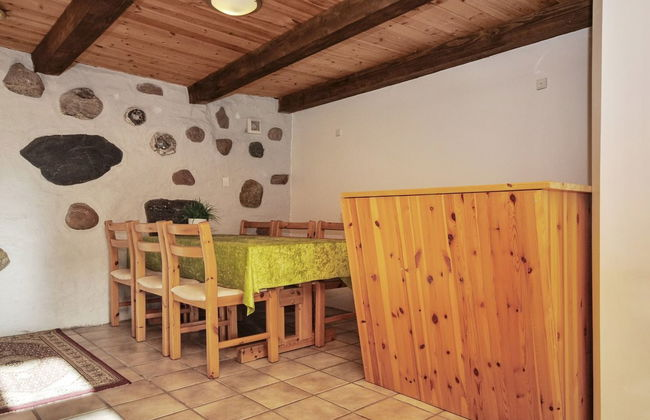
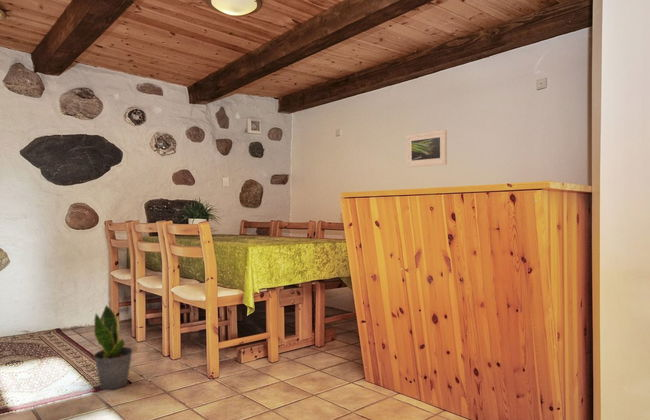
+ potted plant (113, 345)
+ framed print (425, 149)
